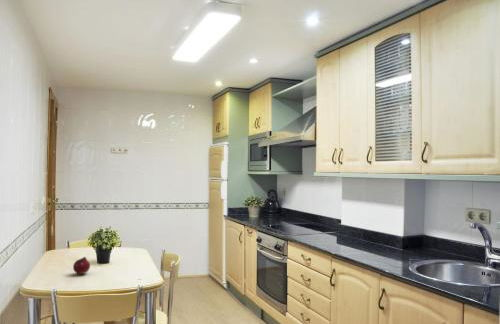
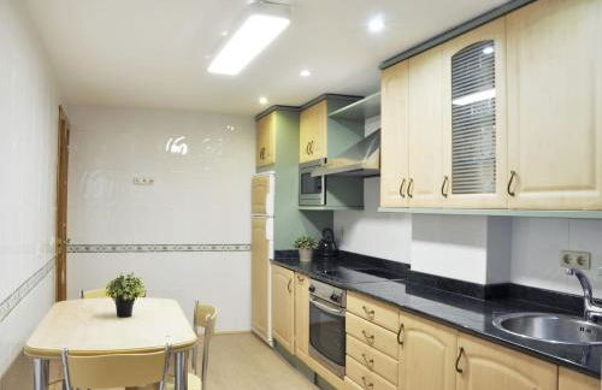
- fruit (81, 265)
